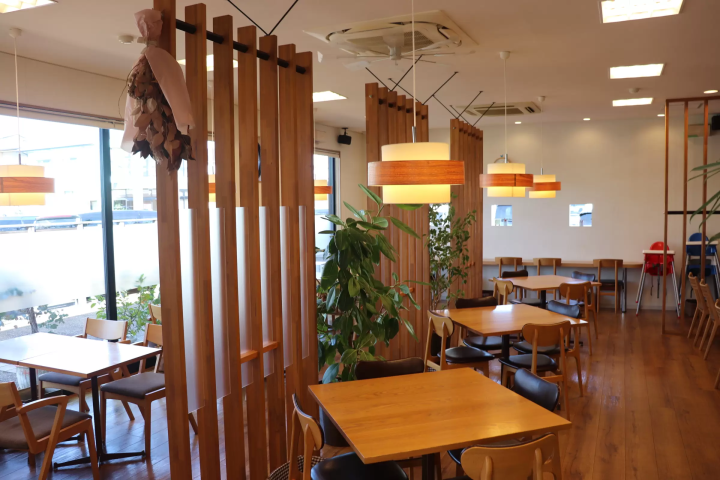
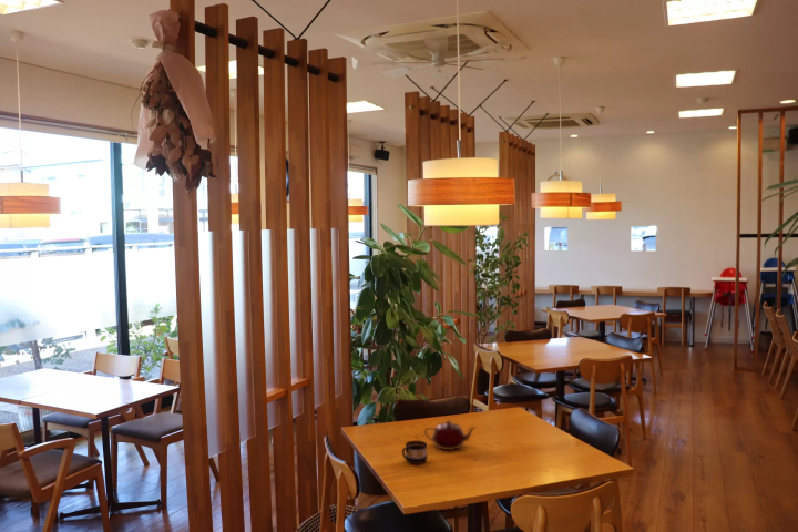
+ teapot (450, 433)
+ cup (415, 452)
